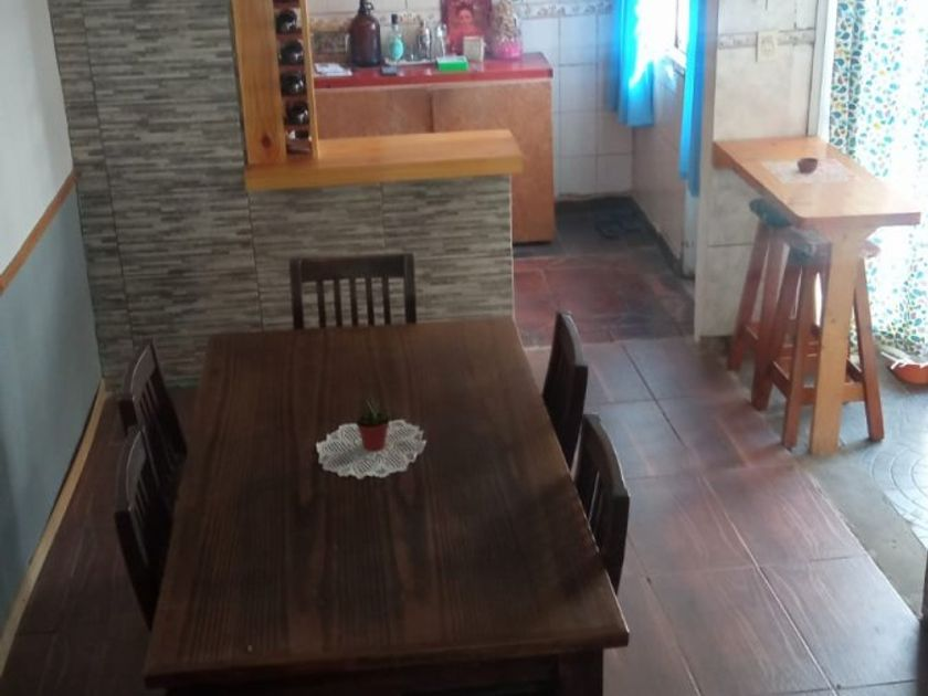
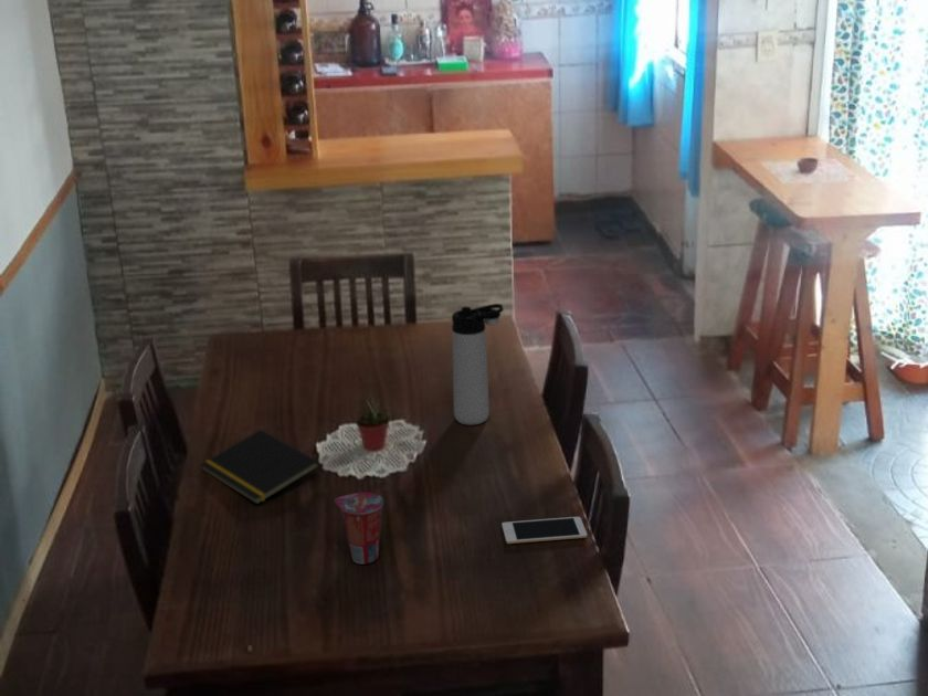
+ cup (360, 529)
+ cell phone (544, 529)
+ thermos bottle (478, 363)
+ notepad (259, 465)
